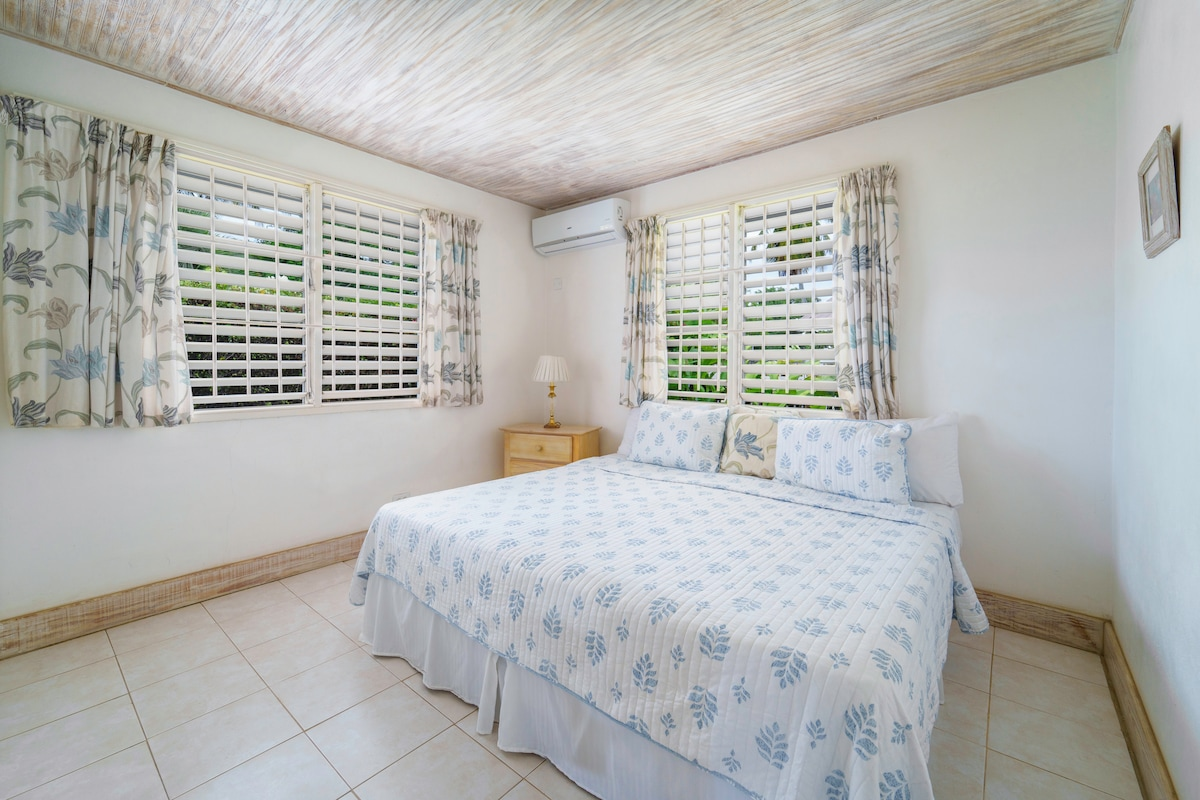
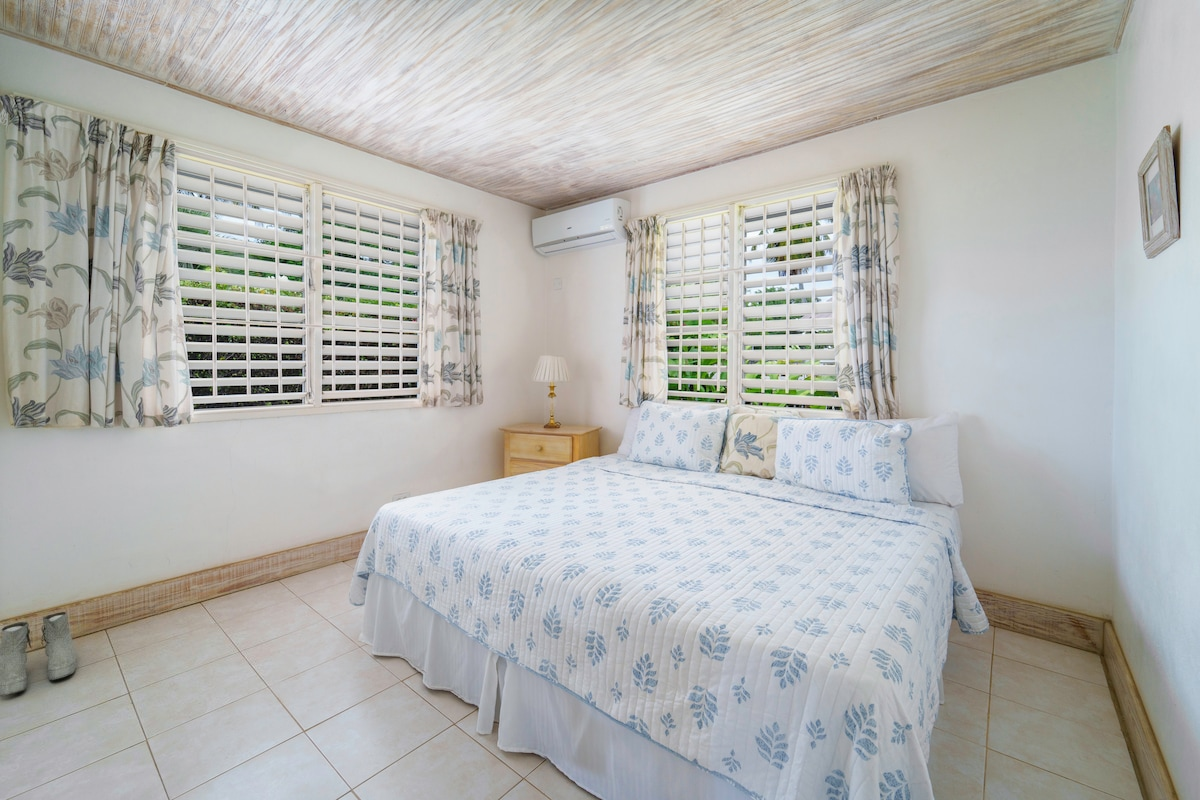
+ boots (31, 648)
